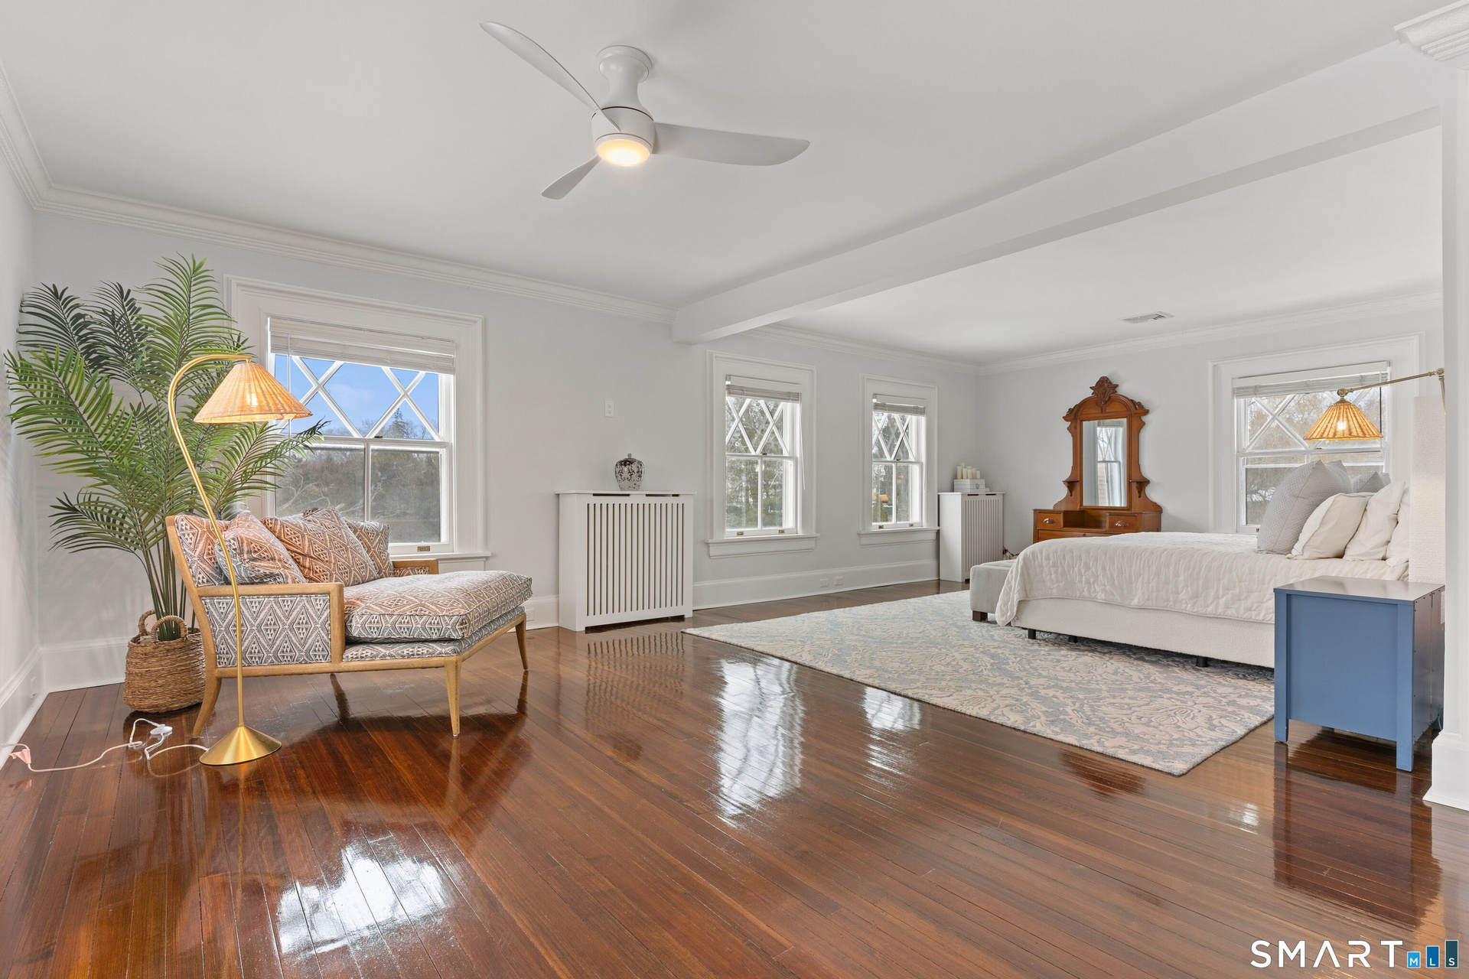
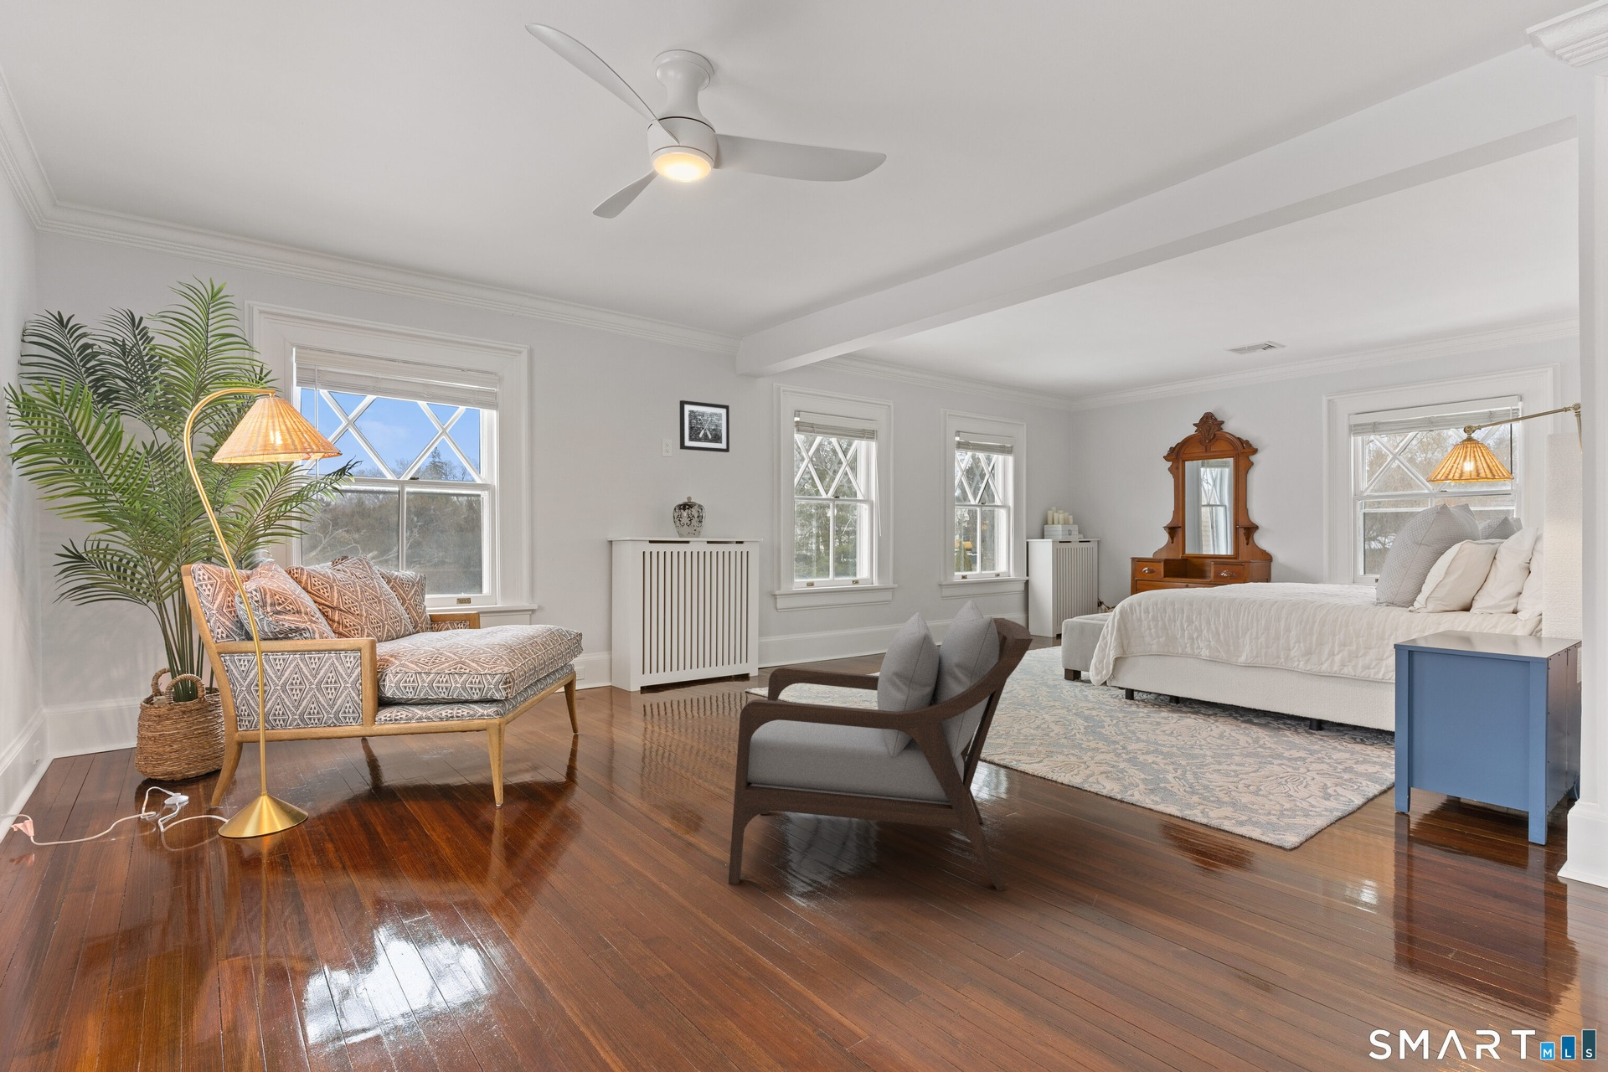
+ armchair (883, 727)
+ wall art (705, 426)
